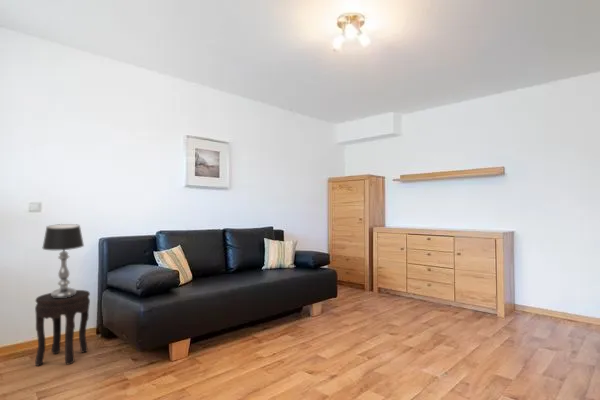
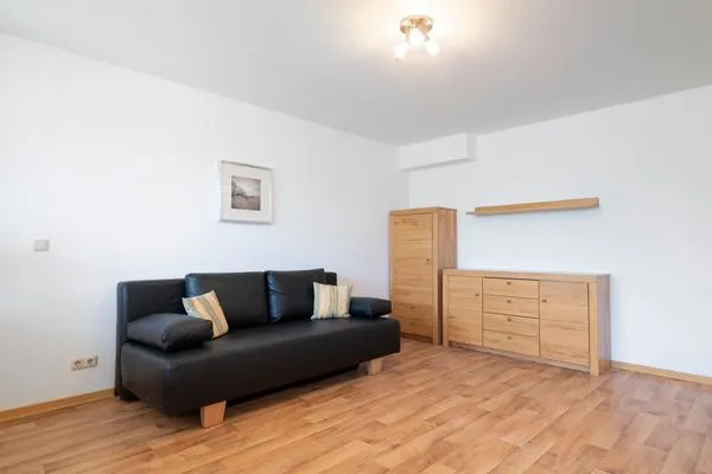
- side table (65, 326)
- table lamp (64, 260)
